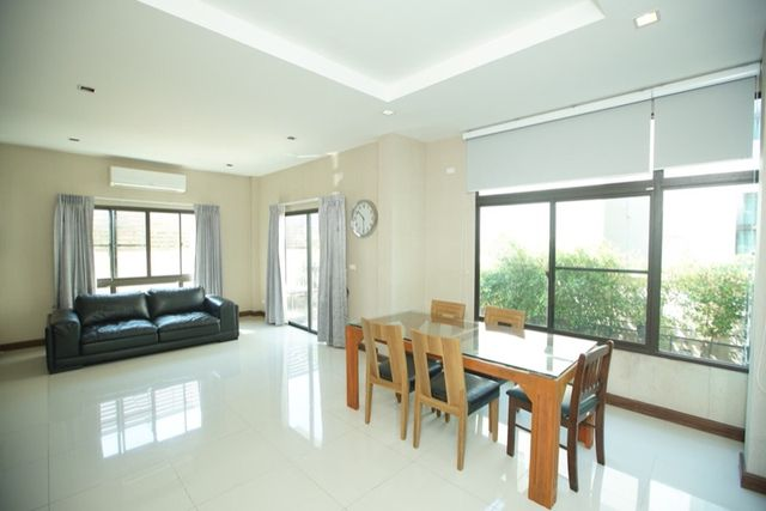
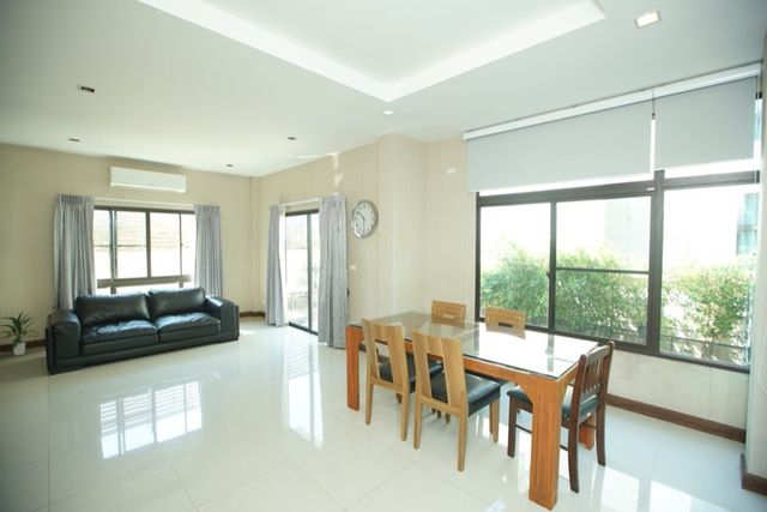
+ indoor plant (18, 332)
